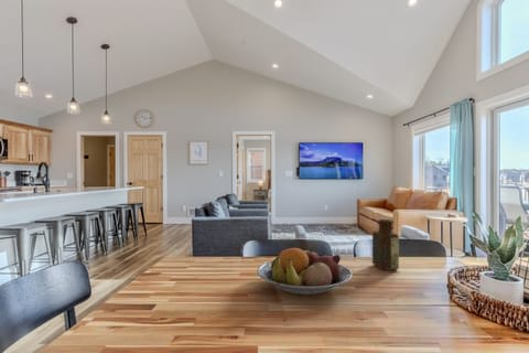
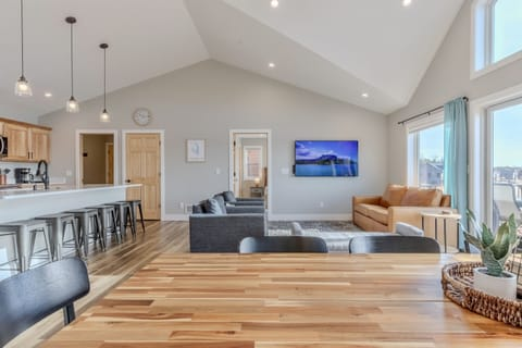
- fruit bowl (303, 266)
- bottle (385, 243)
